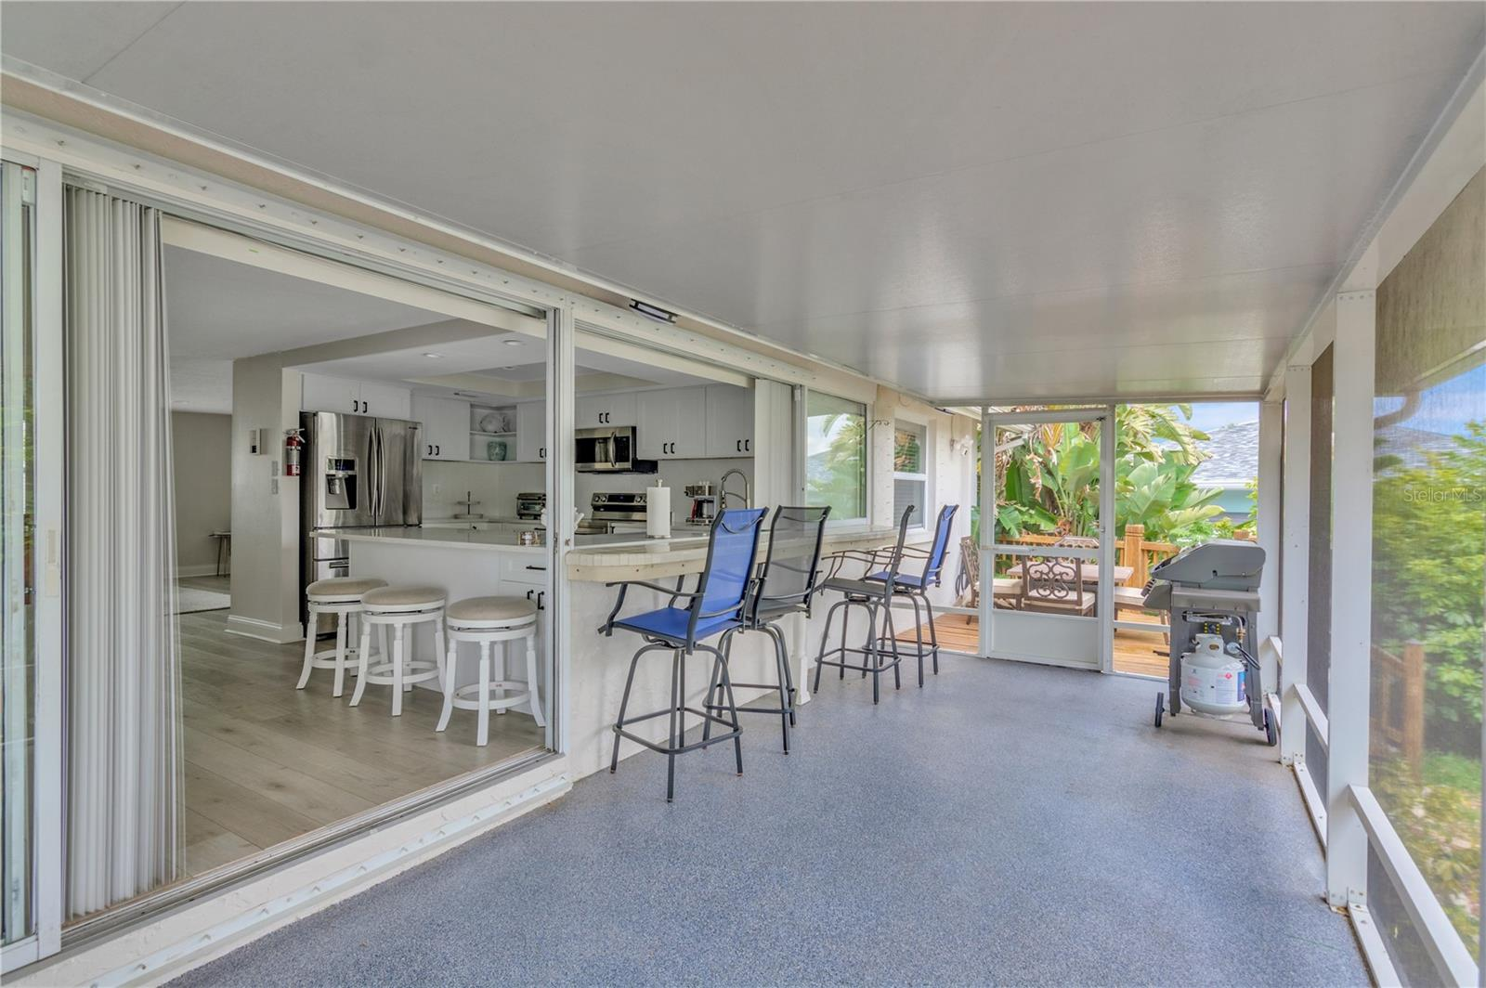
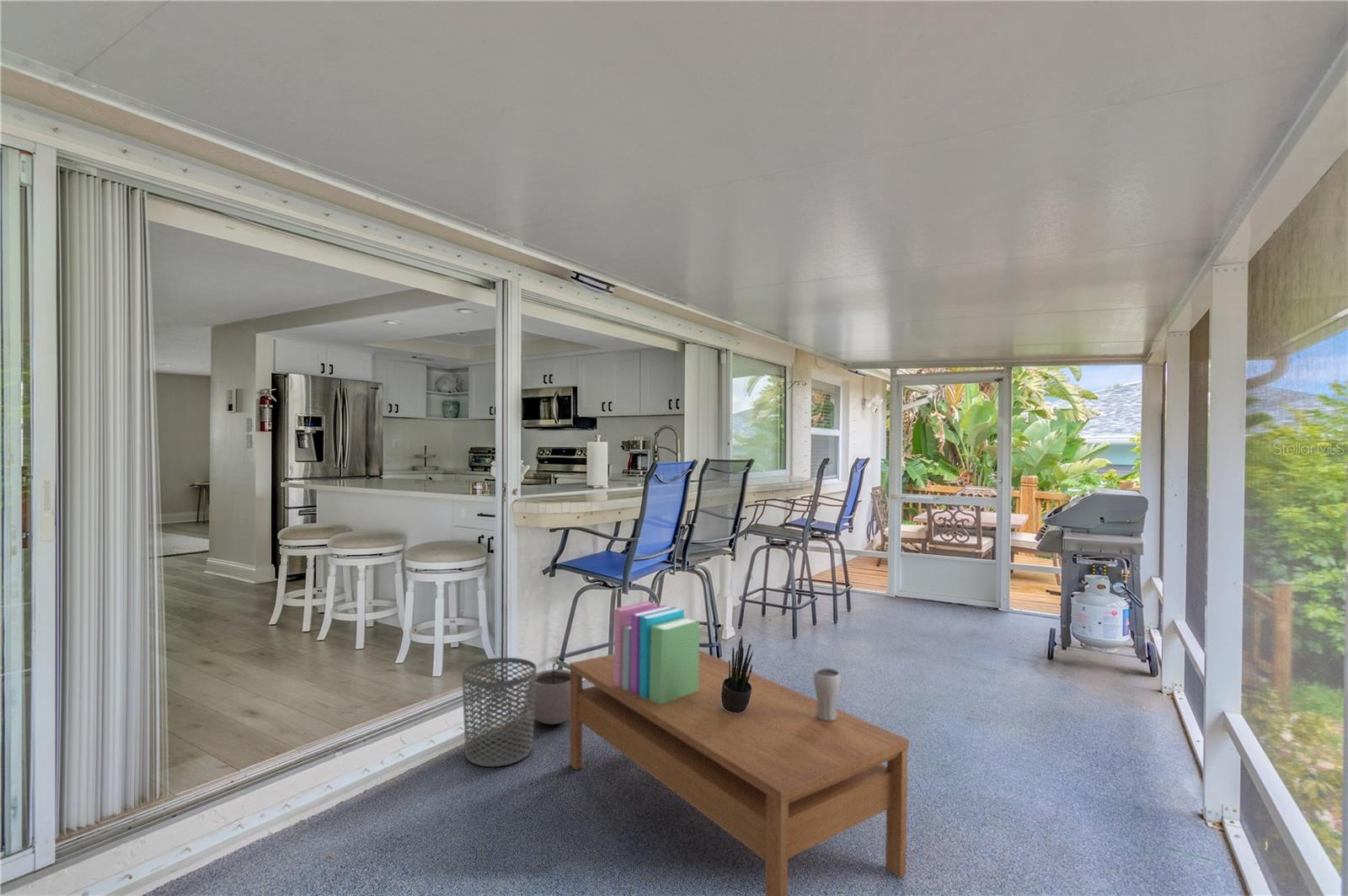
+ plant pot (553, 689)
+ books (655, 648)
+ drinking glass (826, 694)
+ potted plant (739, 673)
+ waste bin (499, 712)
+ coffee table (714, 754)
